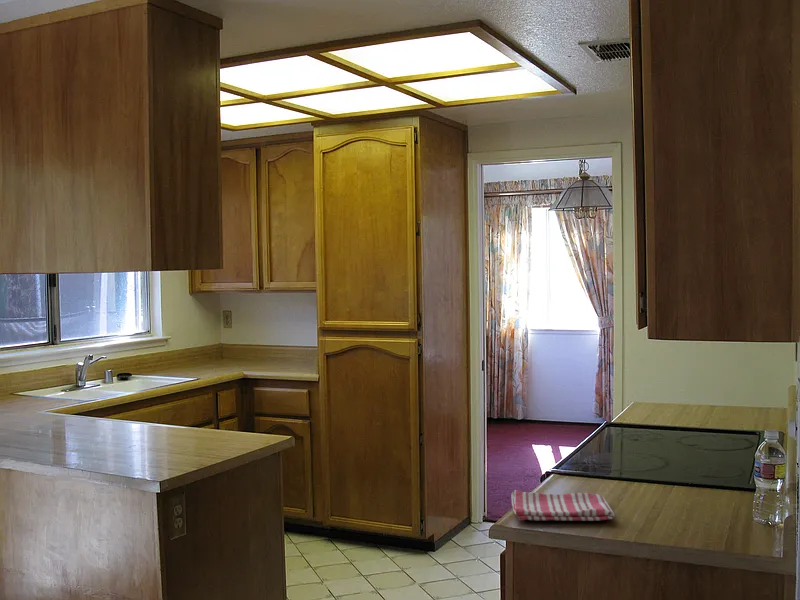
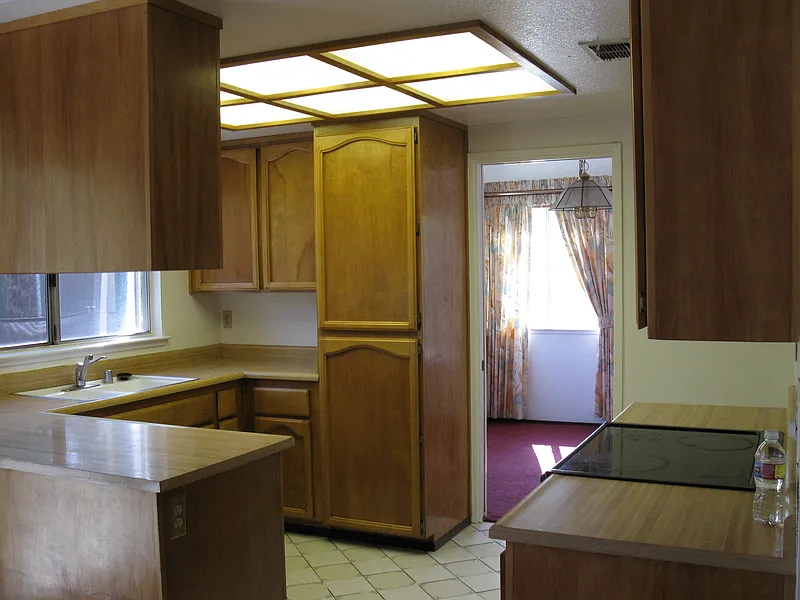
- dish towel (561, 505)
